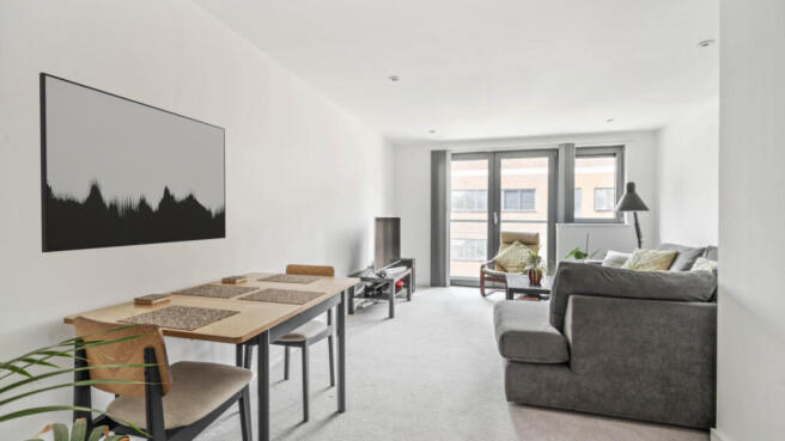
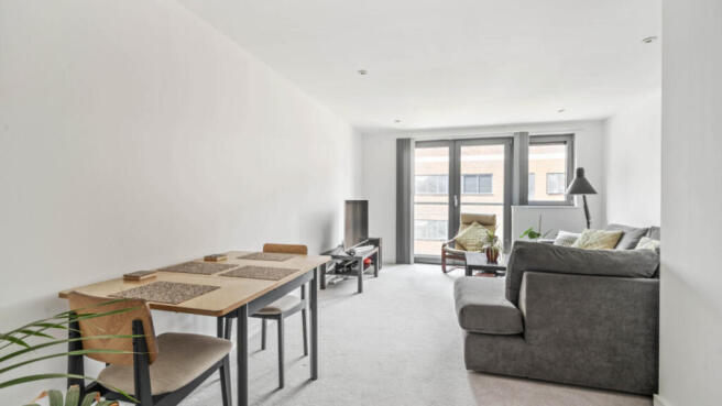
- wall art (154, 174)
